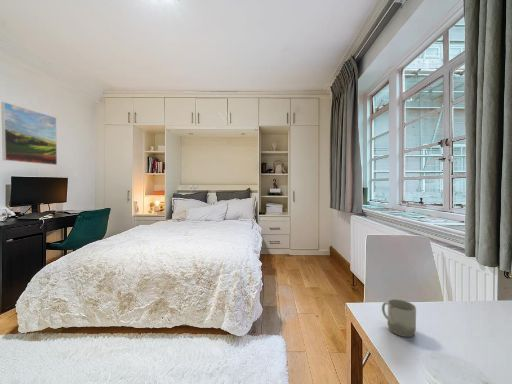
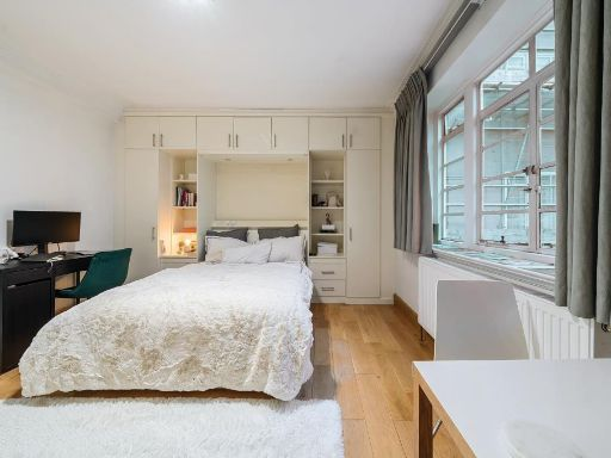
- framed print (32, 136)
- cup (396, 315)
